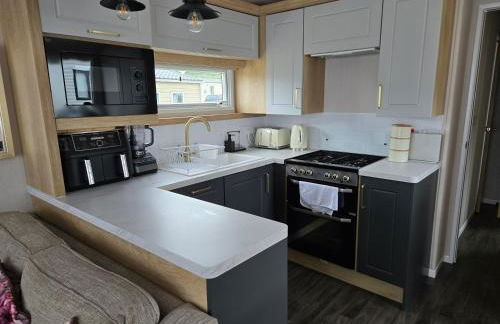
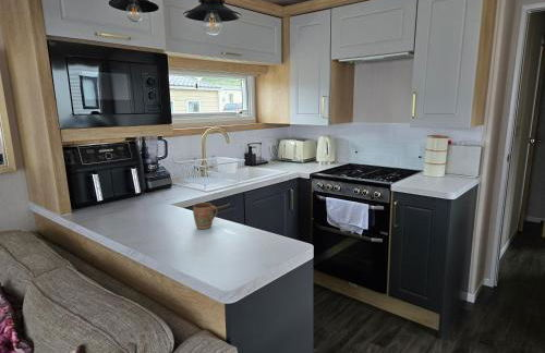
+ mug (204, 216)
